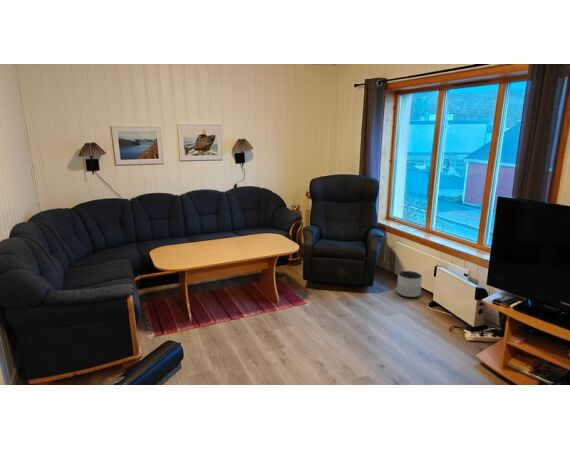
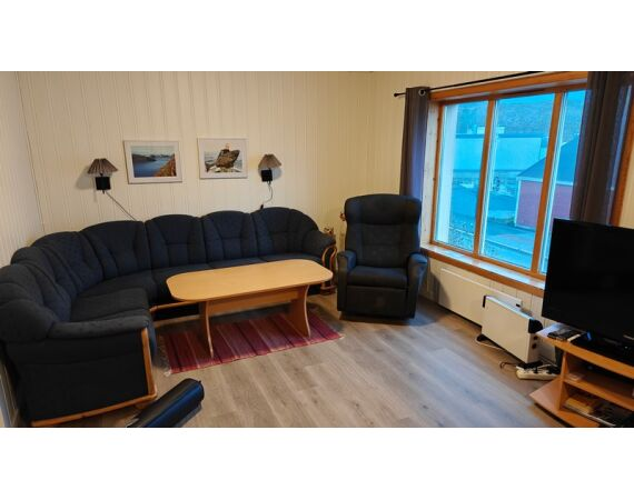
- planter (409, 284)
